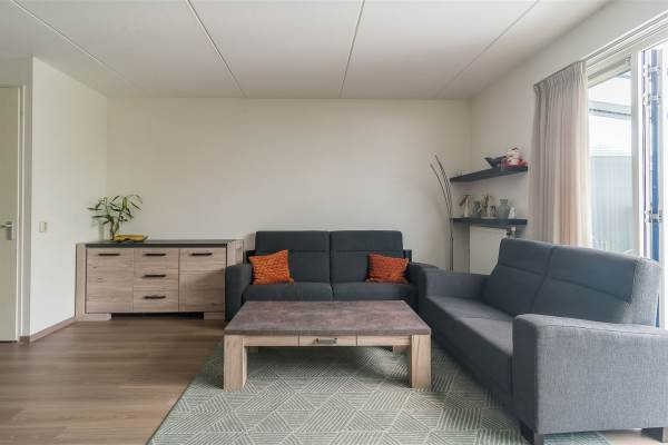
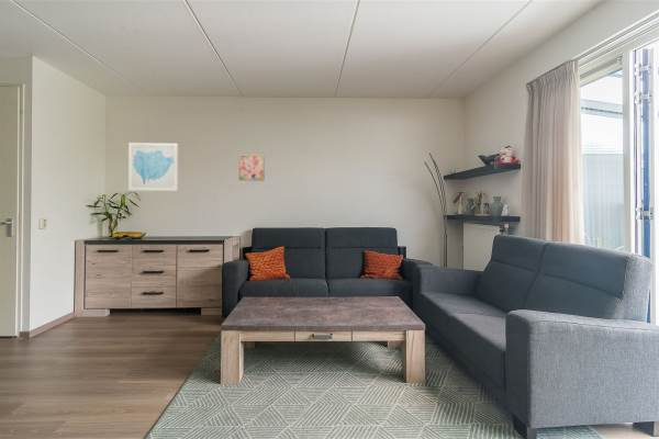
+ wall art (153, 167)
+ wall art (252, 168)
